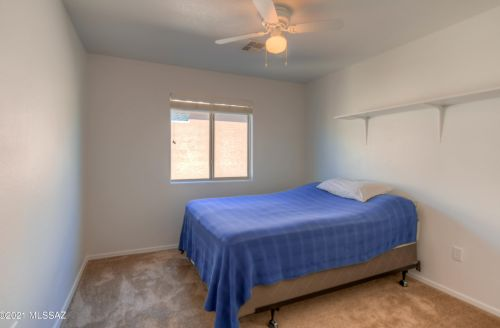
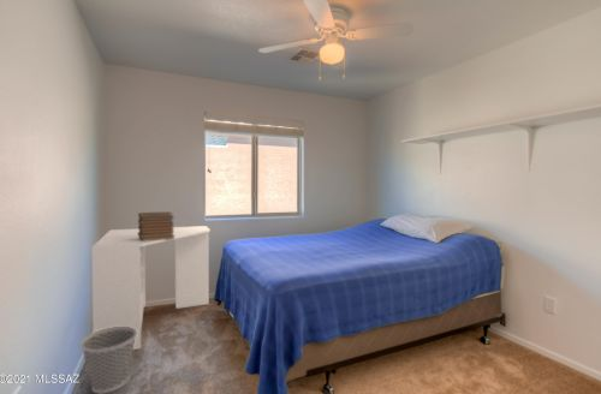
+ wastebasket (109, 359)
+ desk (175, 277)
+ book stack (155, 225)
